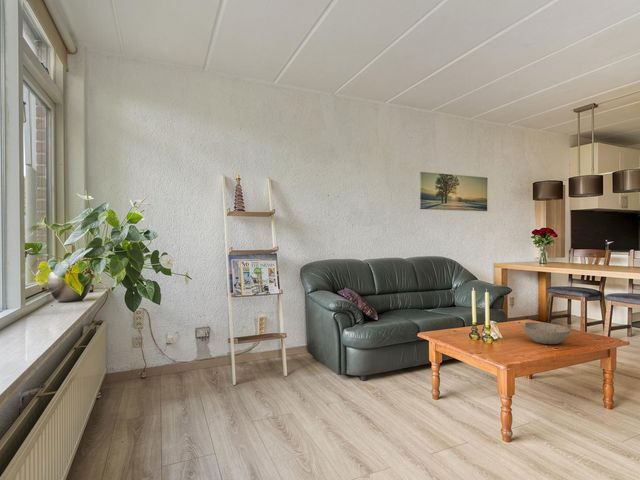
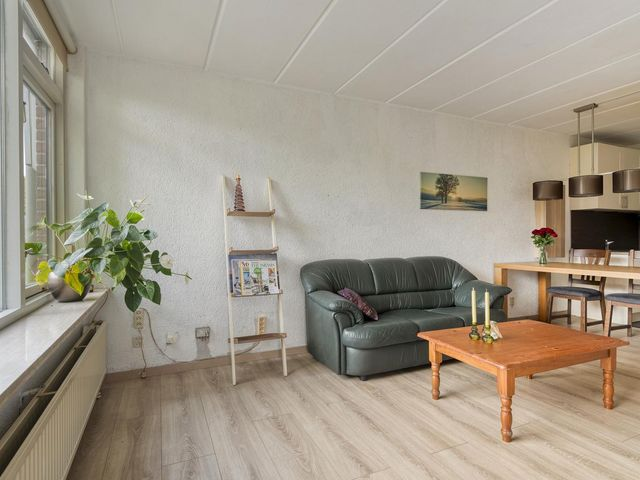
- bowl (545, 334)
